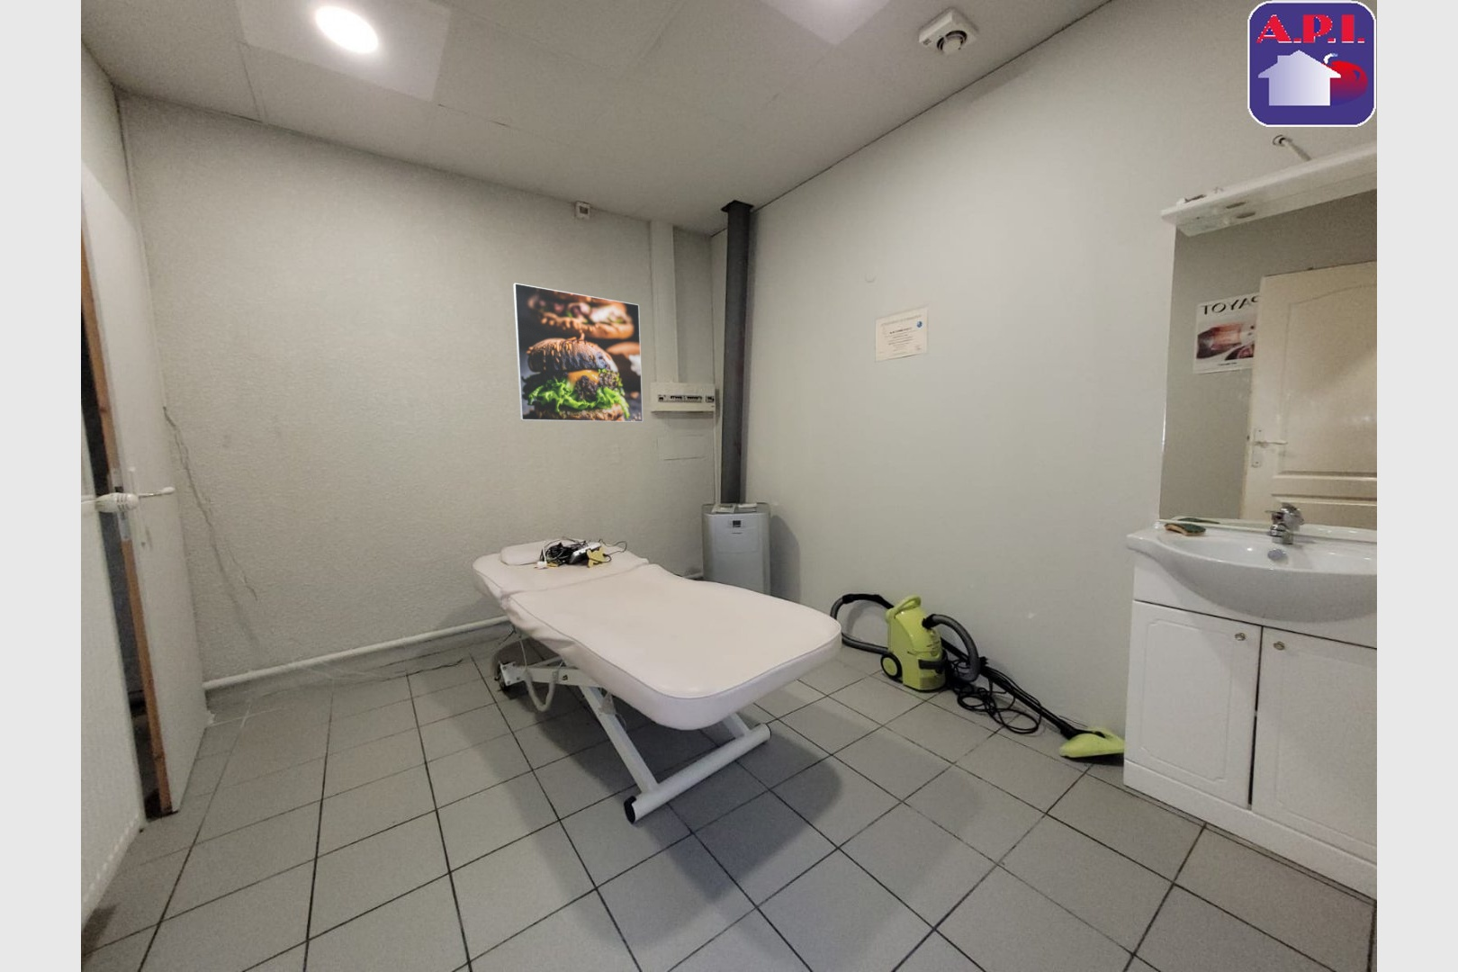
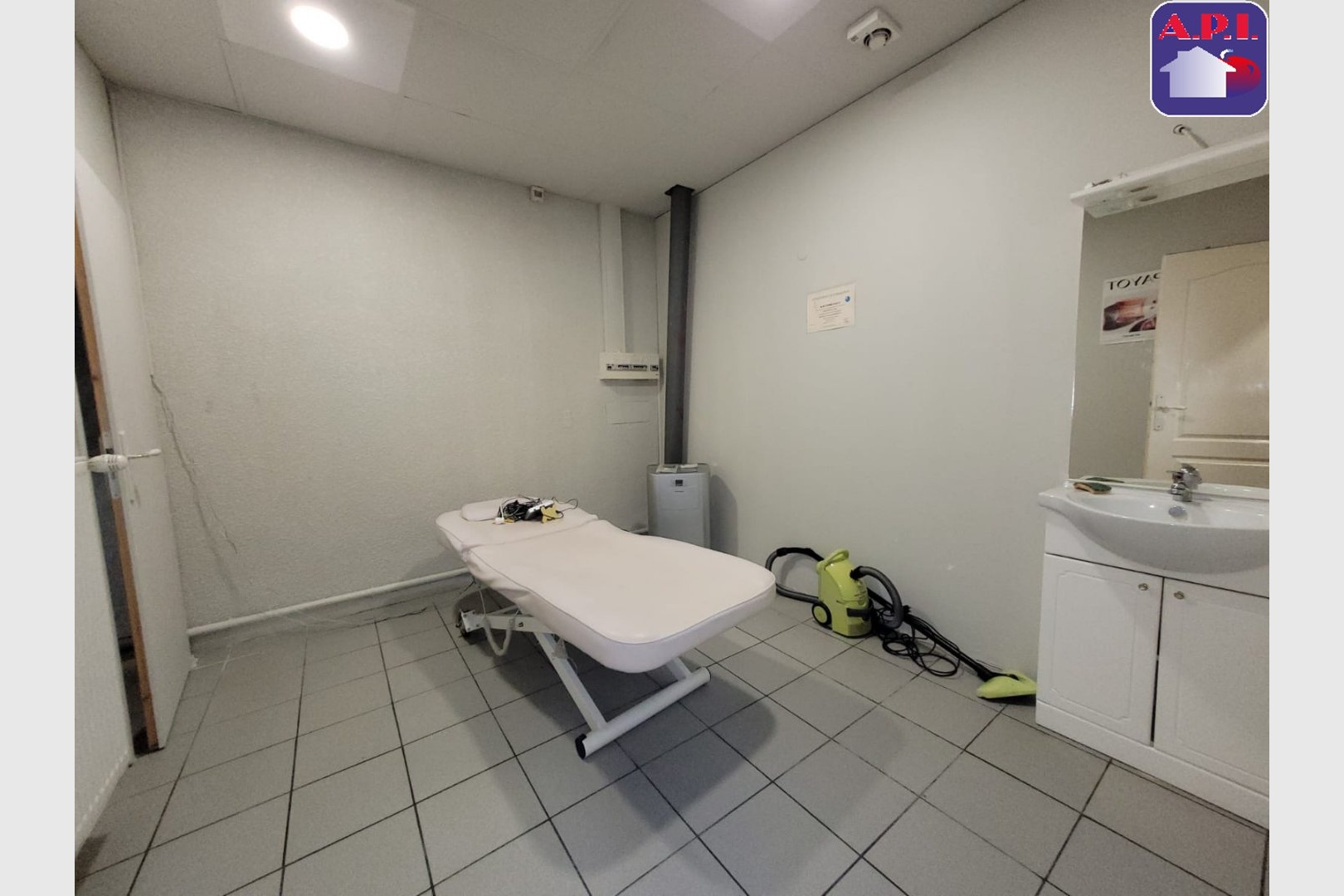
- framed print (584, 358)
